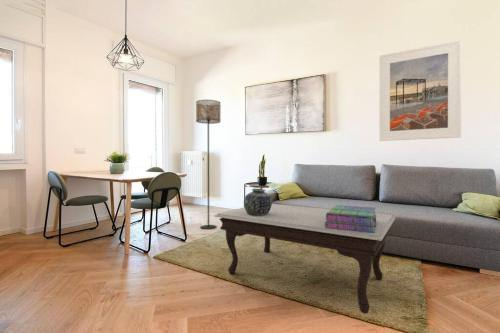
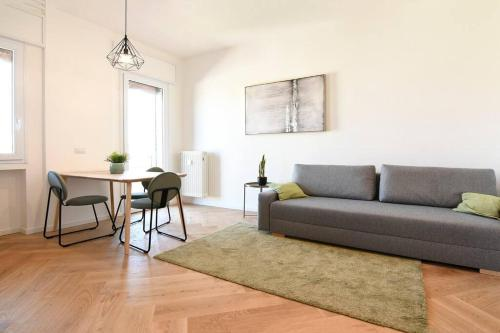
- floor lamp (208, 164)
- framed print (417, 94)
- stack of books (351, 216)
- coffee table (303, 243)
- vase (257, 201)
